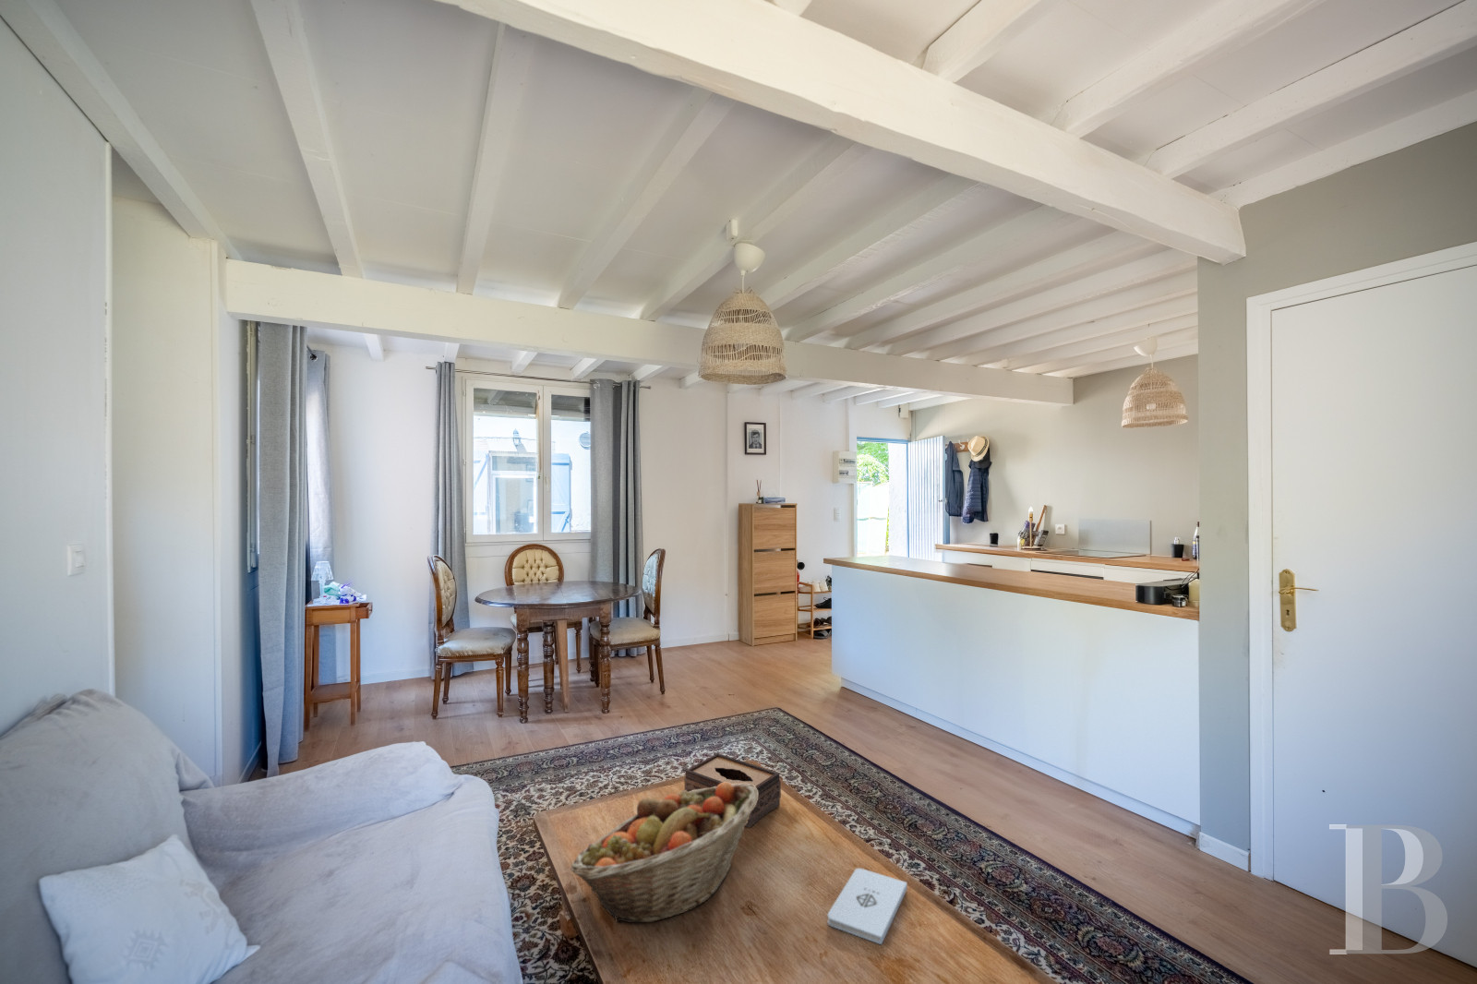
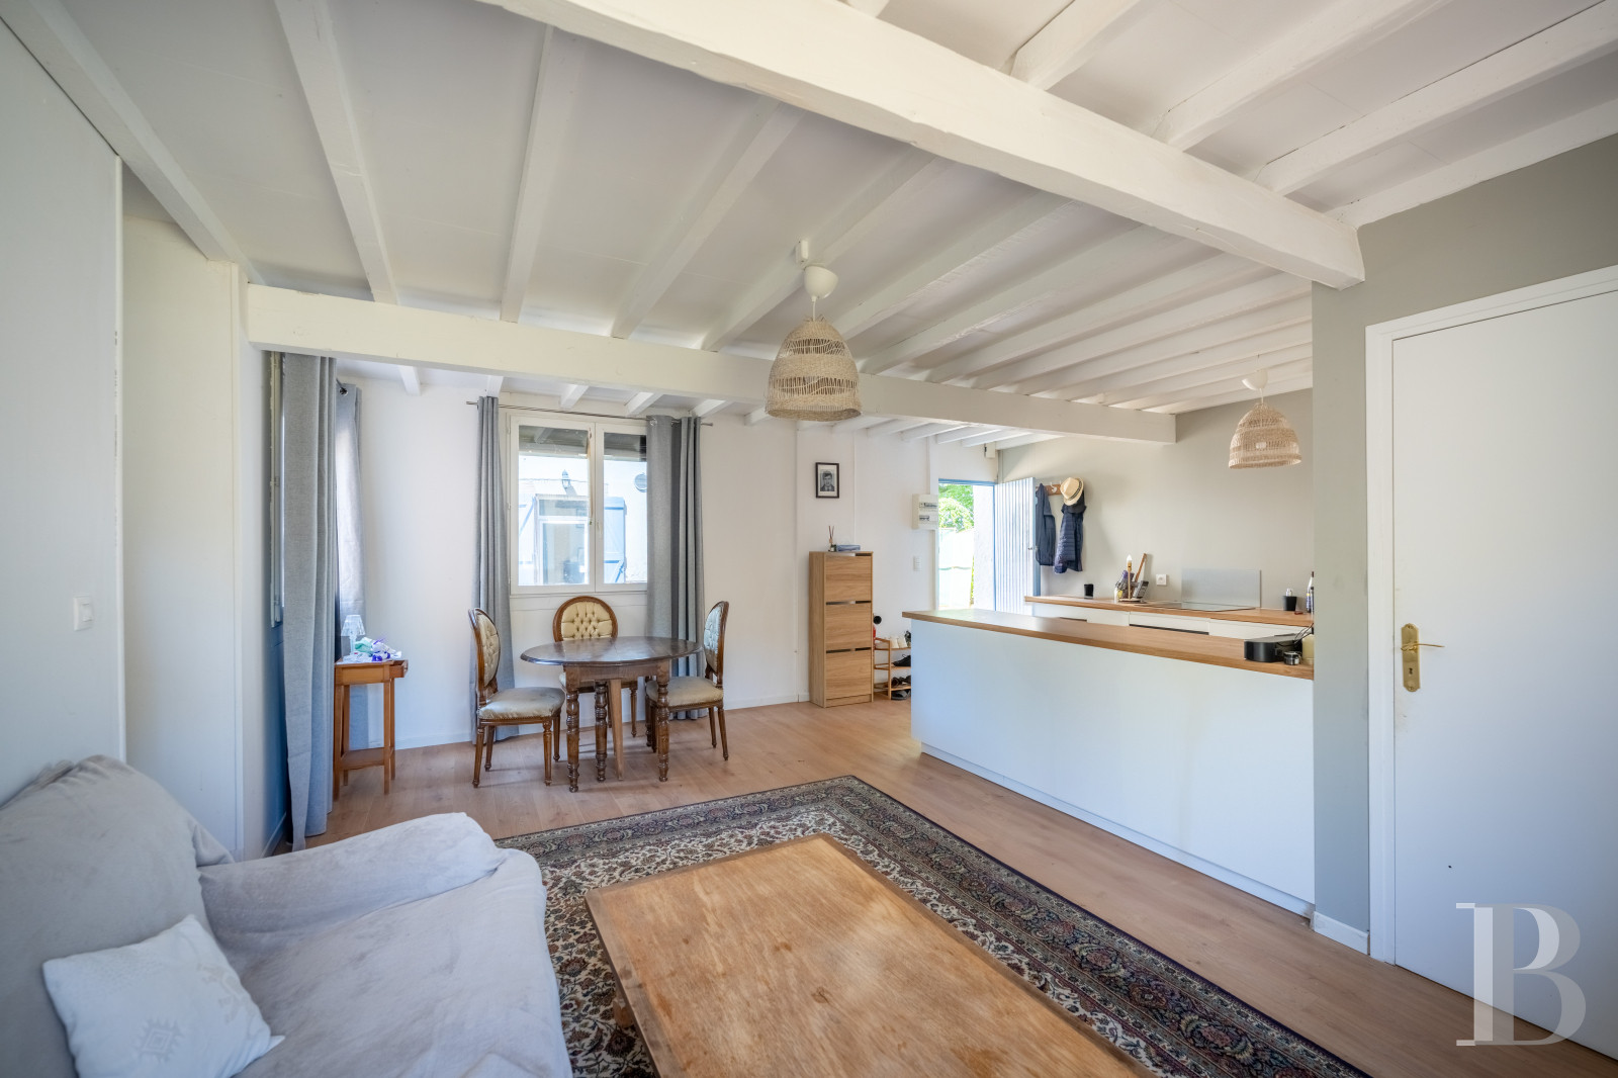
- tissue box (732, 784)
- fruit basket (671, 840)
- notepad (868, 902)
